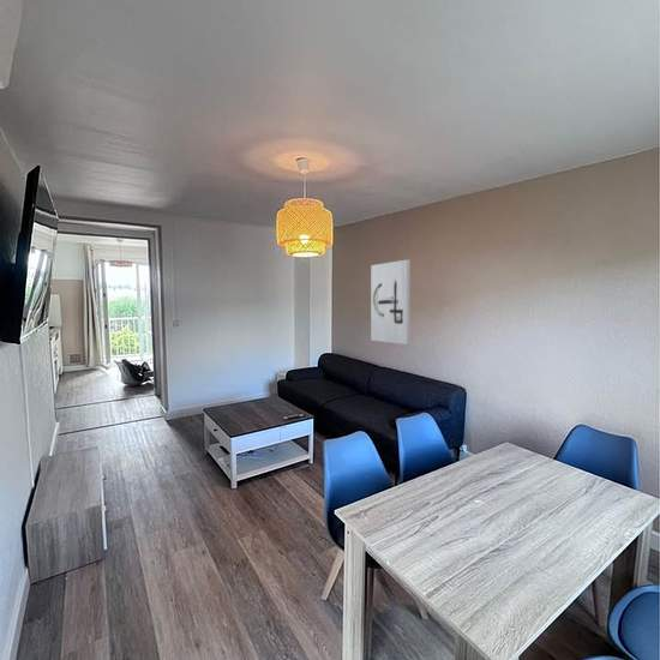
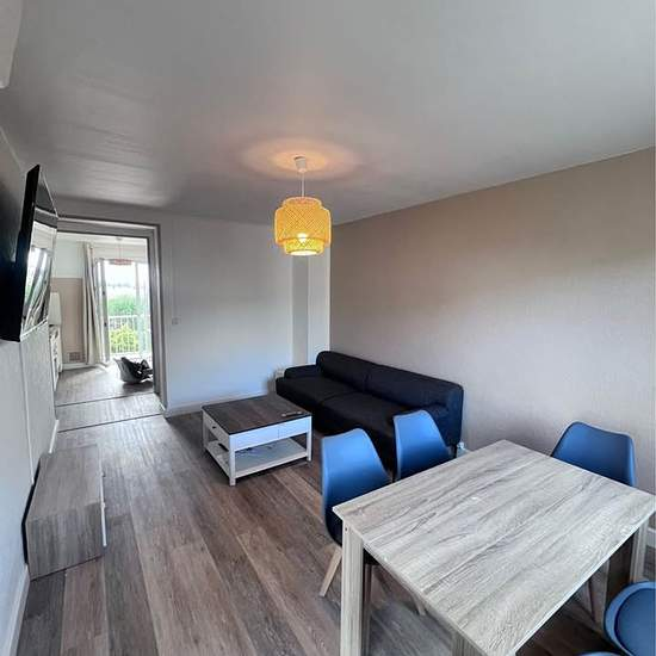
- wall art (389, 302)
